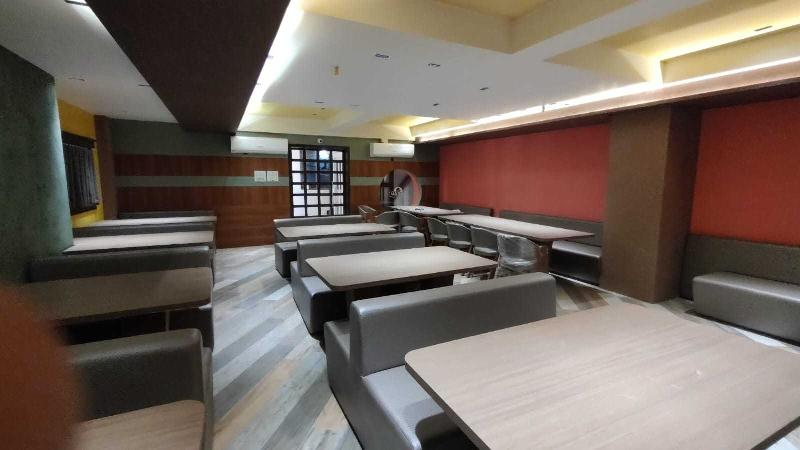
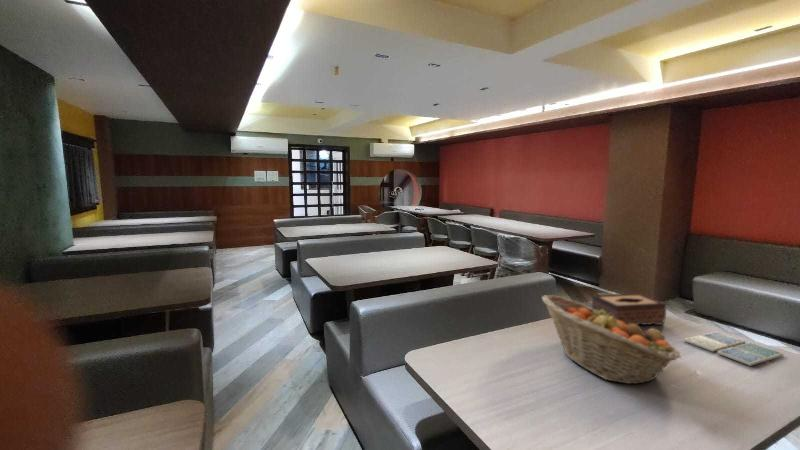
+ drink coaster (731, 346)
+ fruit basket (602, 332)
+ tissue box (627, 309)
